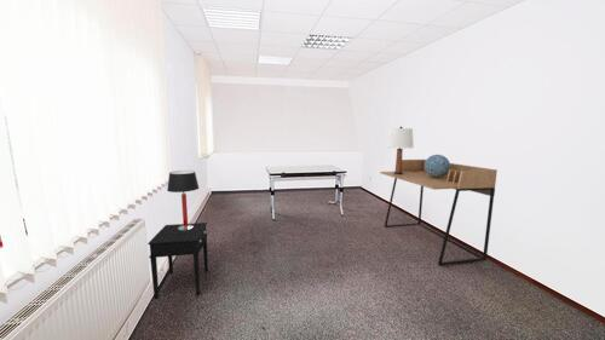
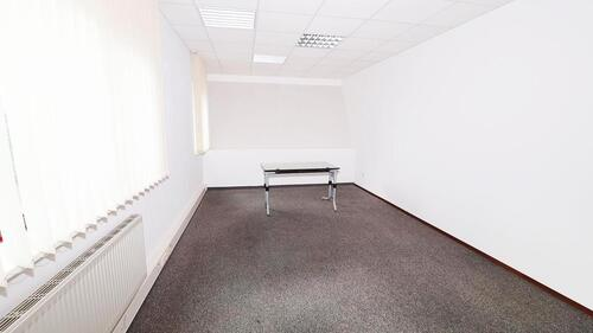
- lamp (399, 150)
- table lamp (184, 200)
- side table (183, 254)
- decorative globe (437, 166)
- desk (421, 203)
